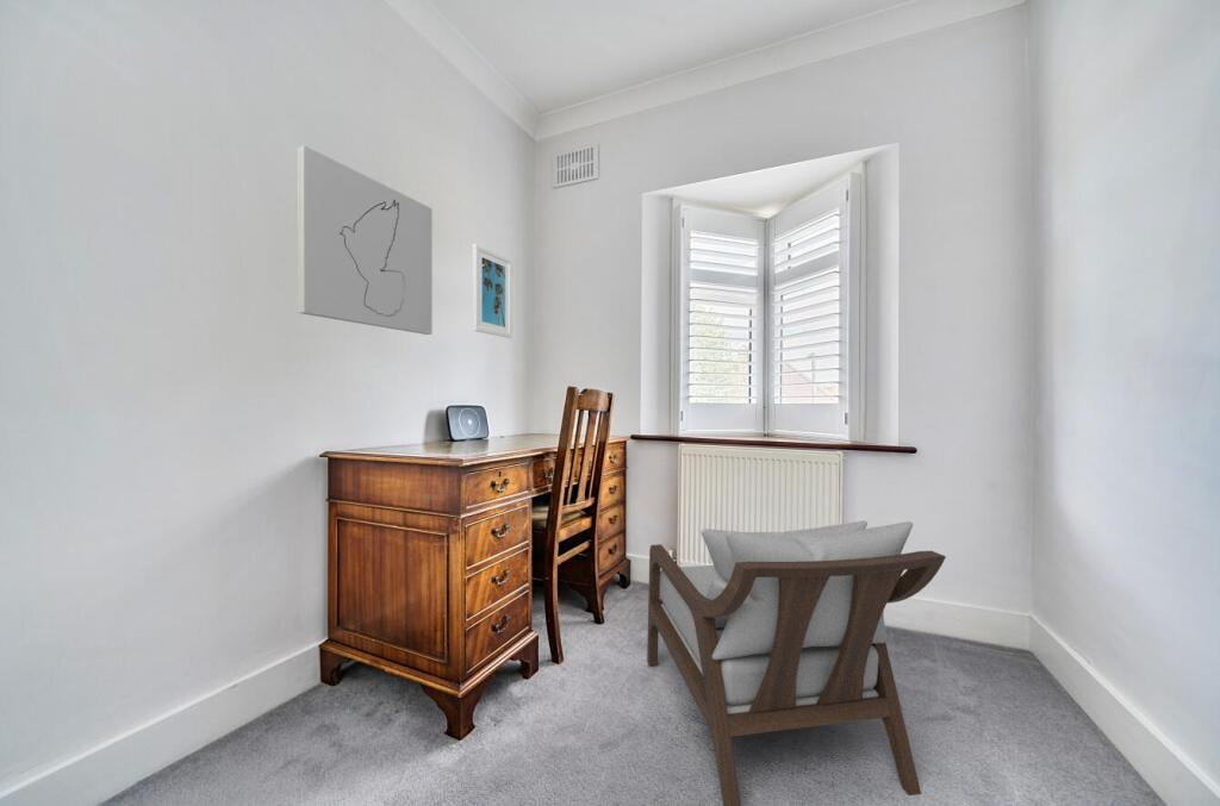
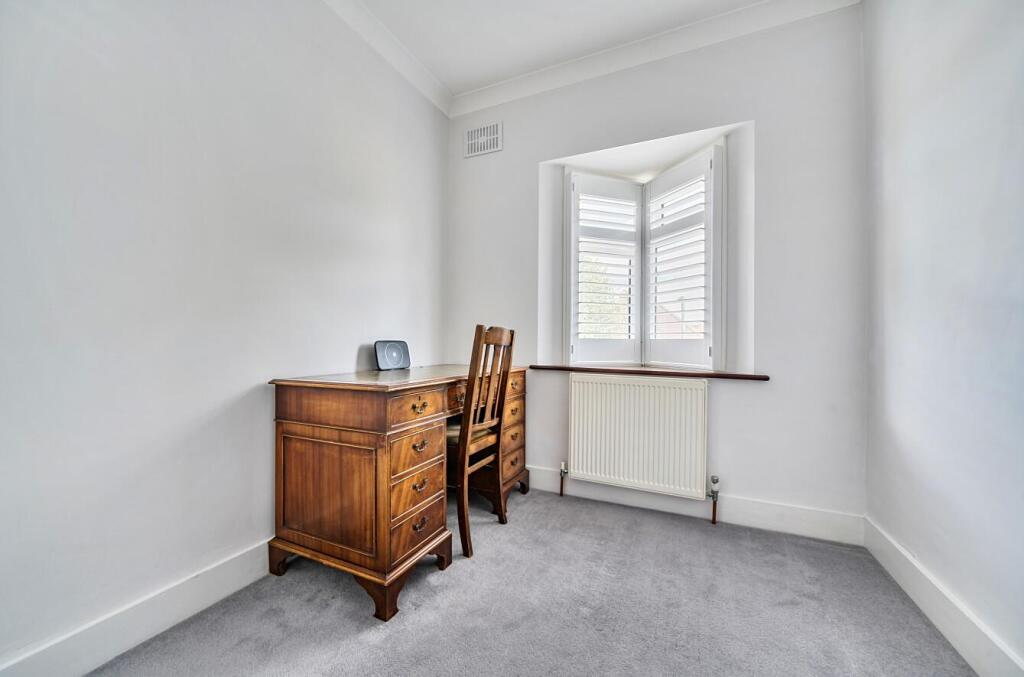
- armchair (766, 613)
- wall art (373, 254)
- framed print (493, 293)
